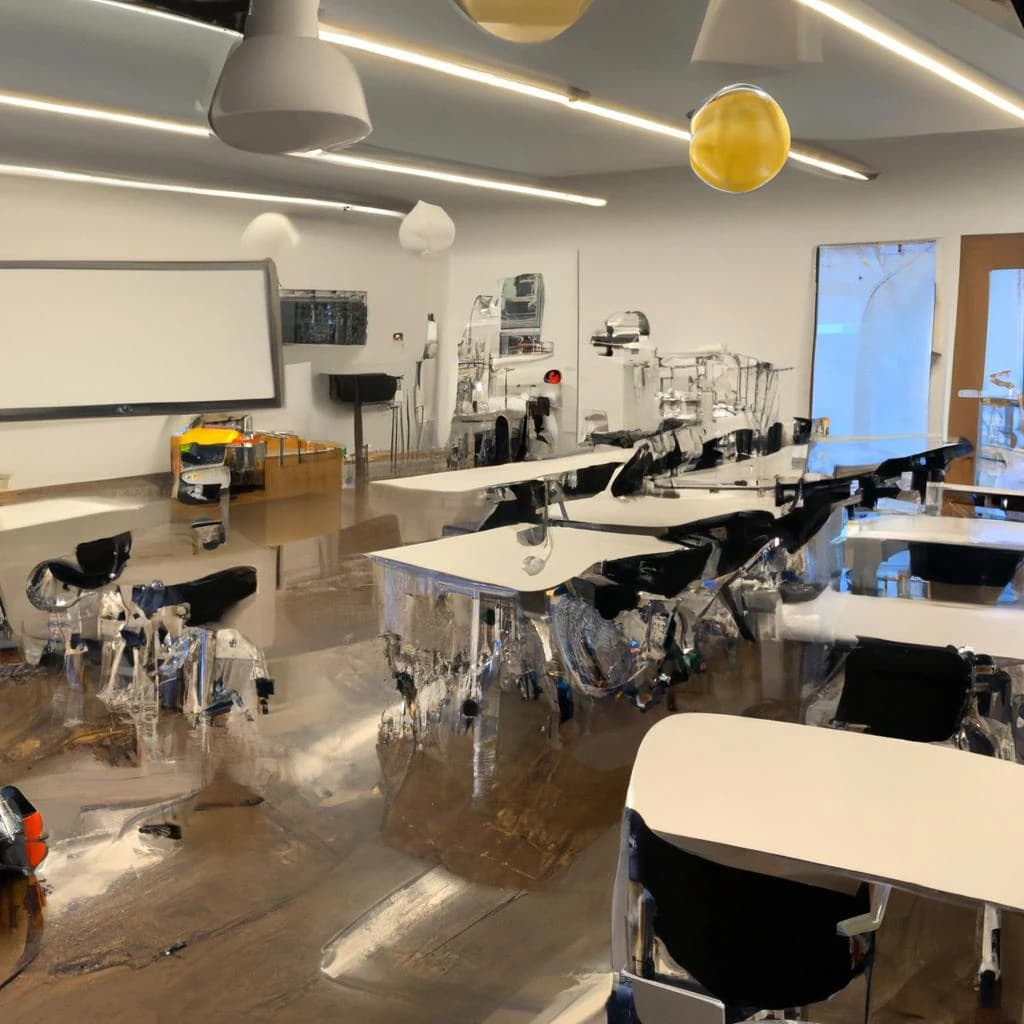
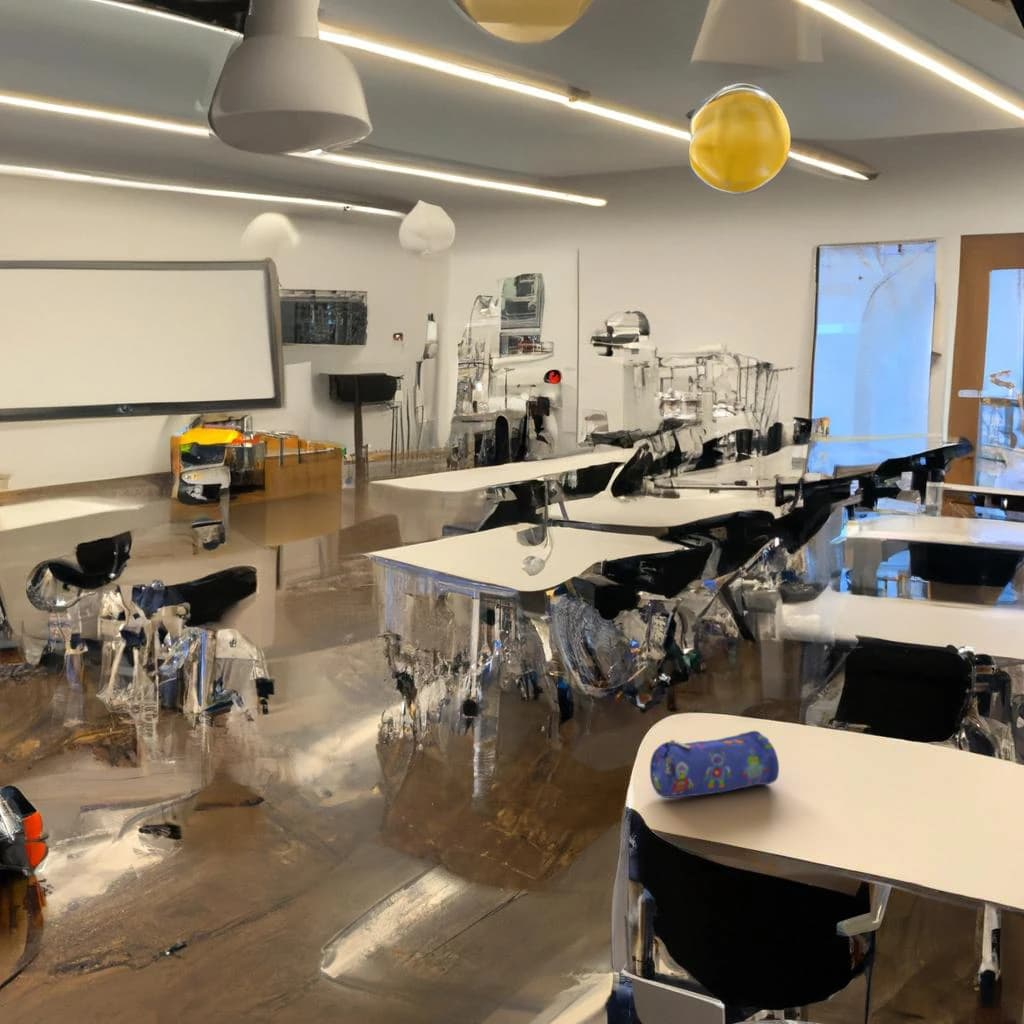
+ pencil case (713, 762)
